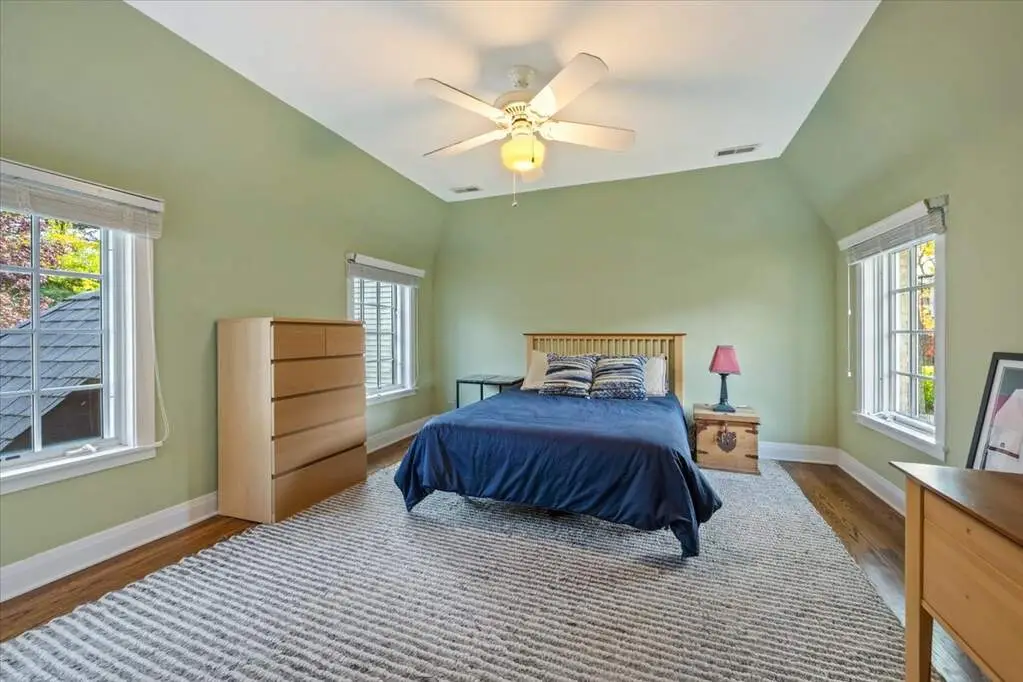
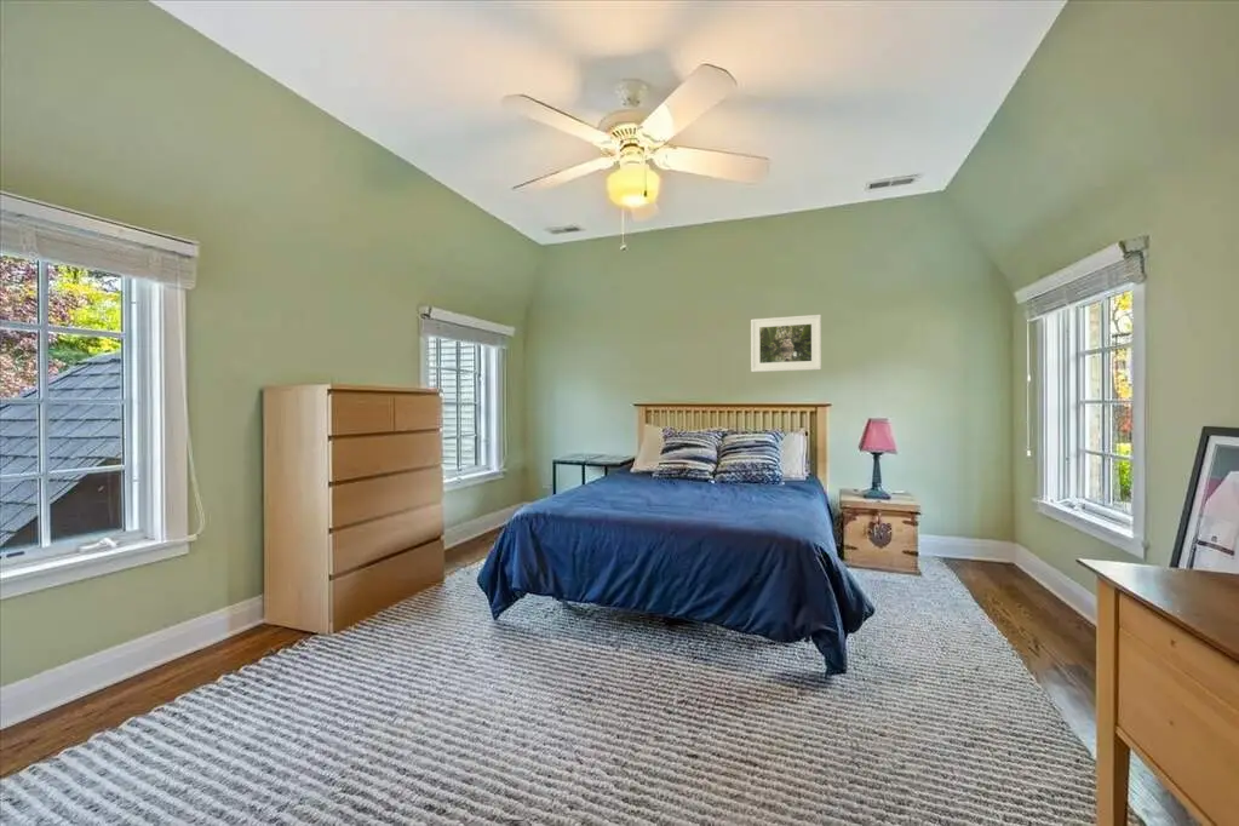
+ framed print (785, 343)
